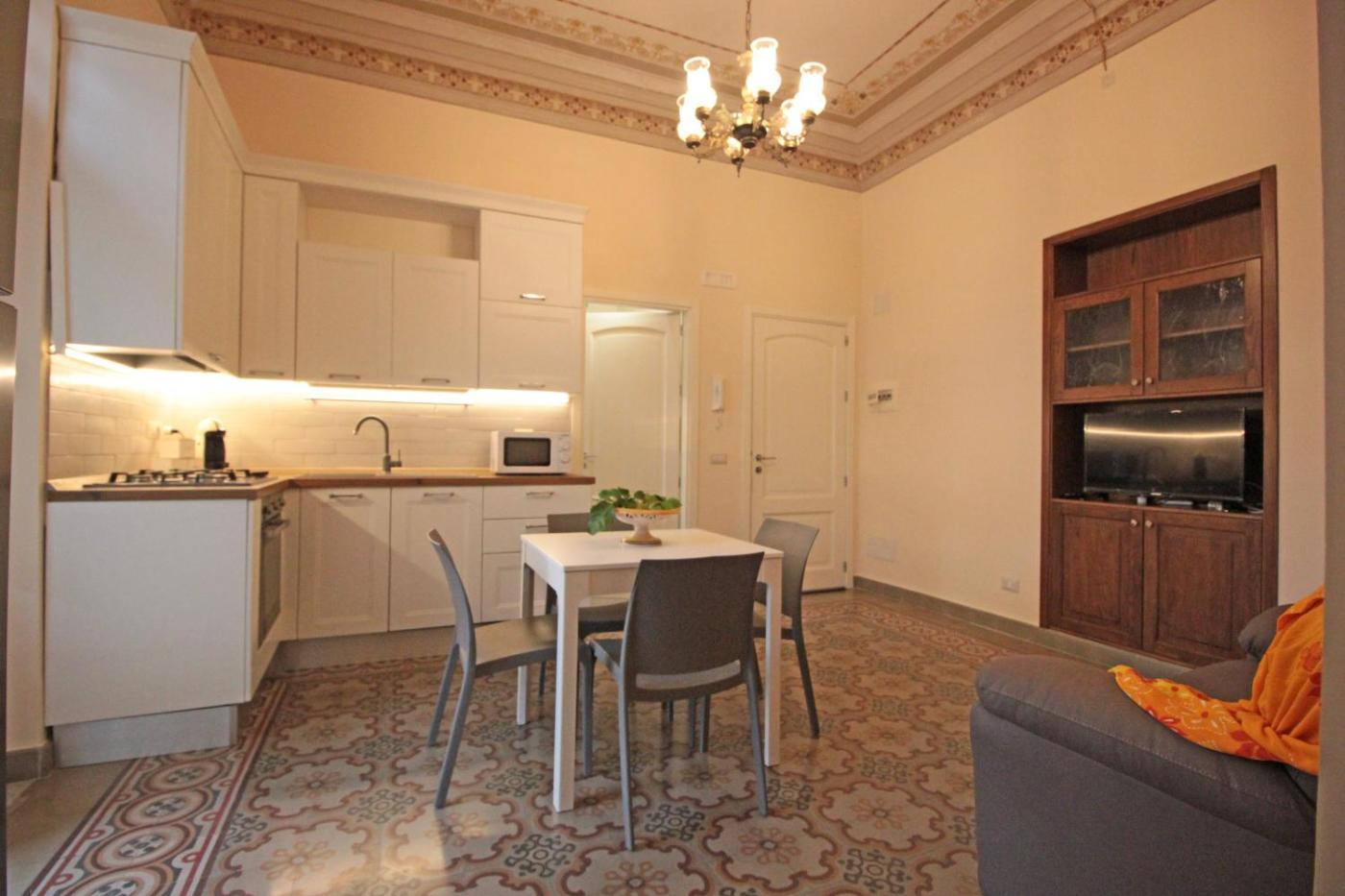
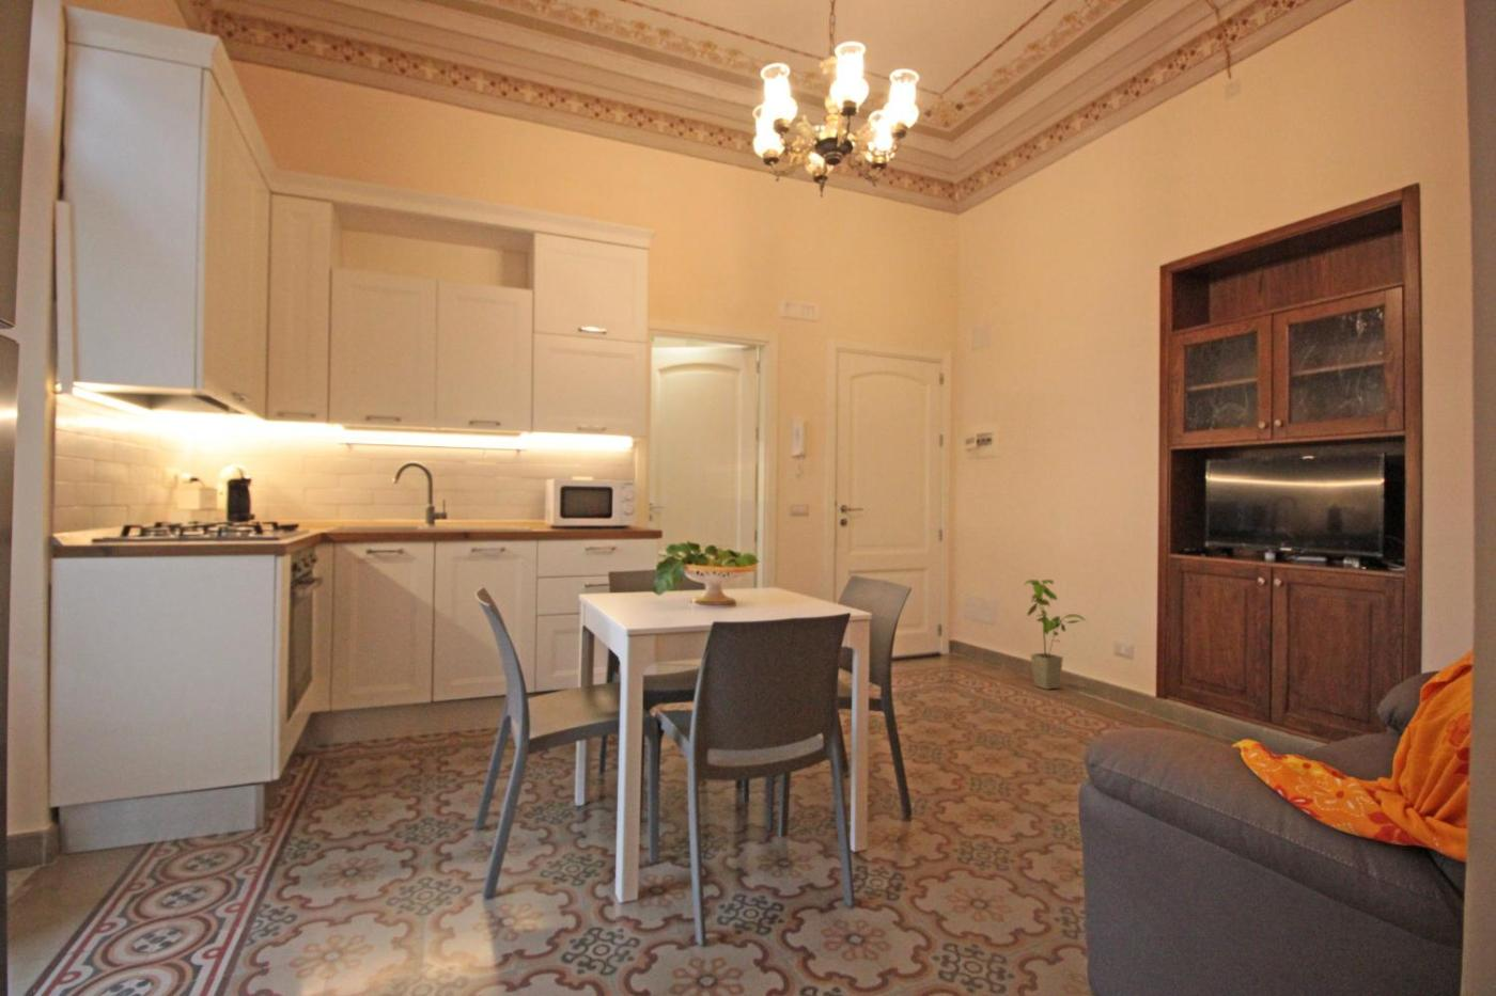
+ house plant (1048, 633)
